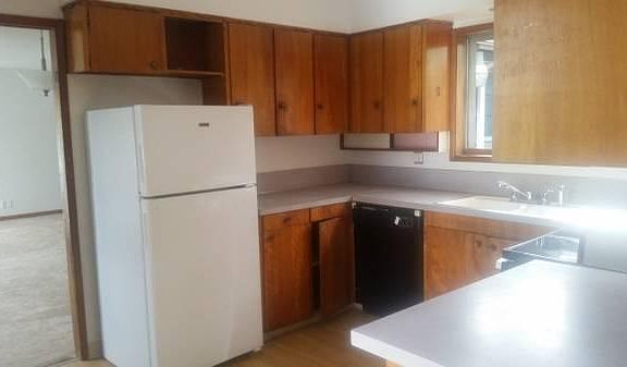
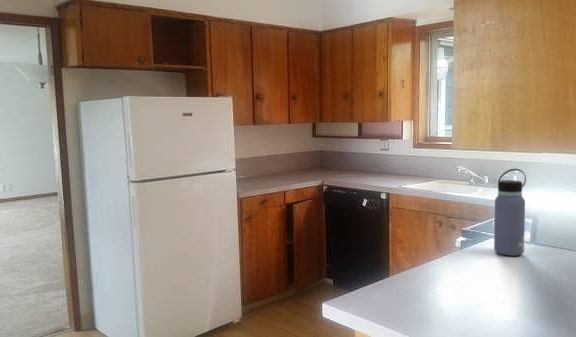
+ water bottle (510, 211)
